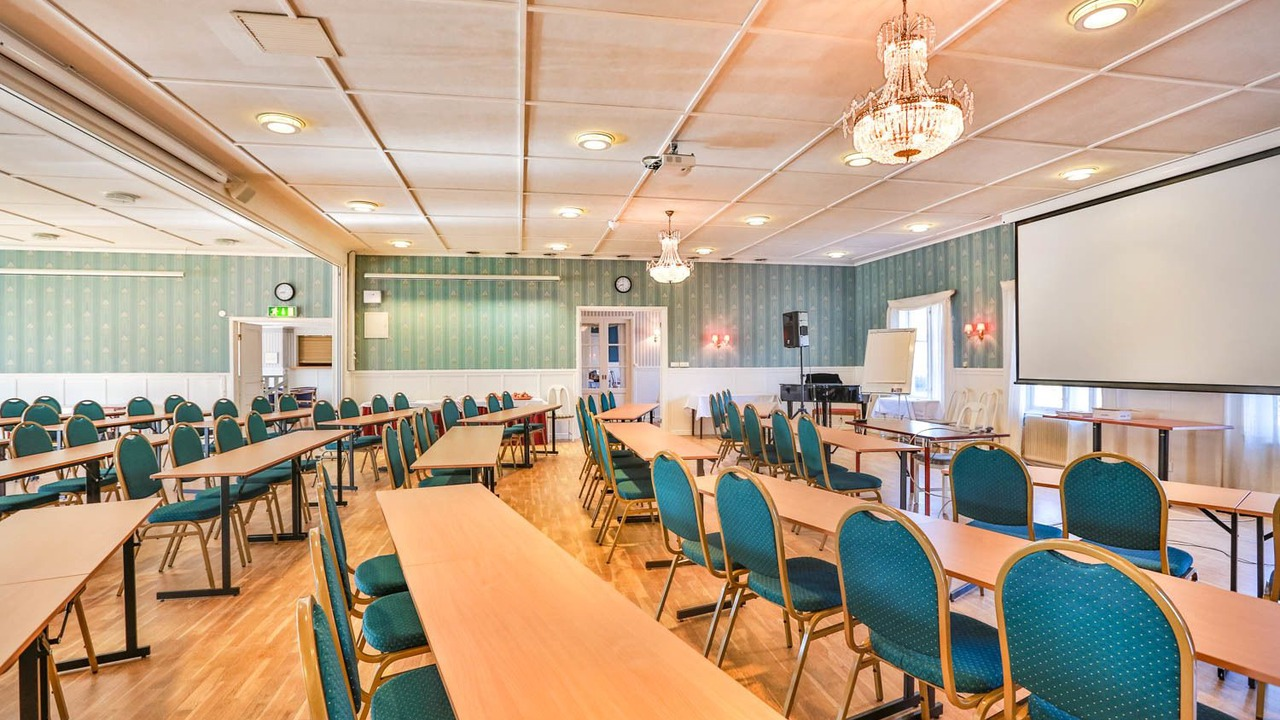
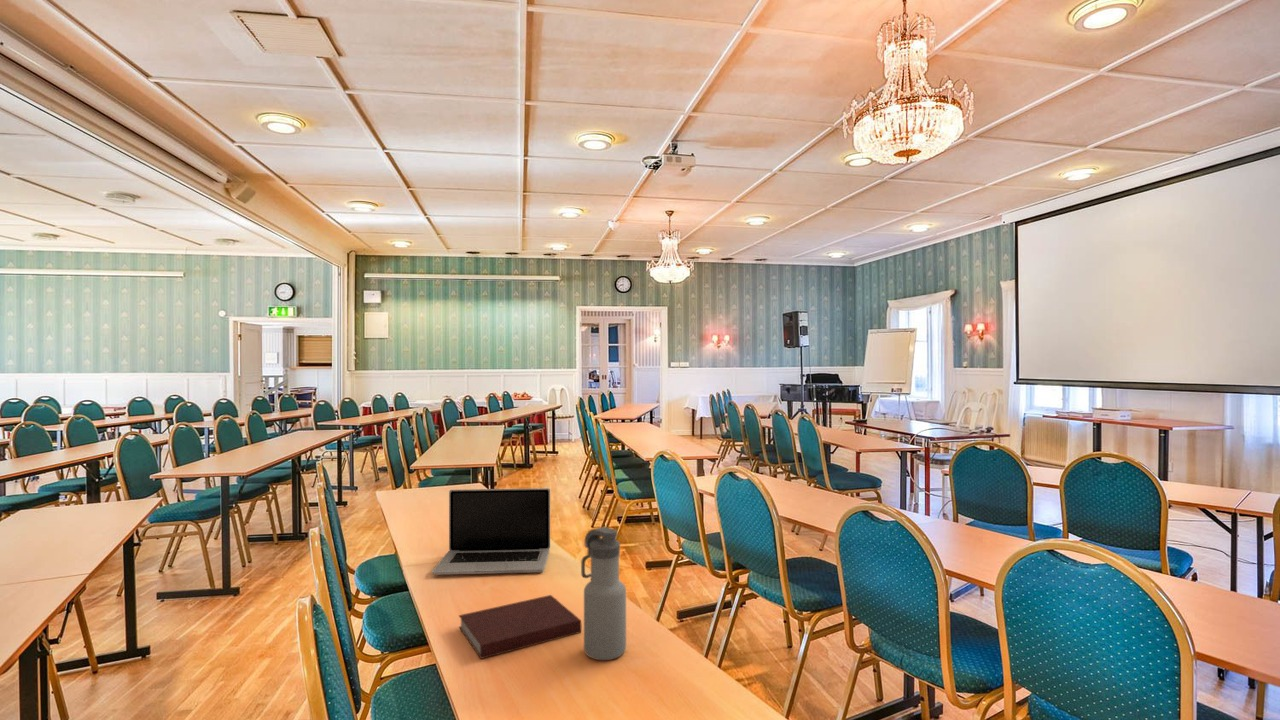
+ laptop (494, 529)
+ water bottle (604, 590)
+ notebook (519, 623)
